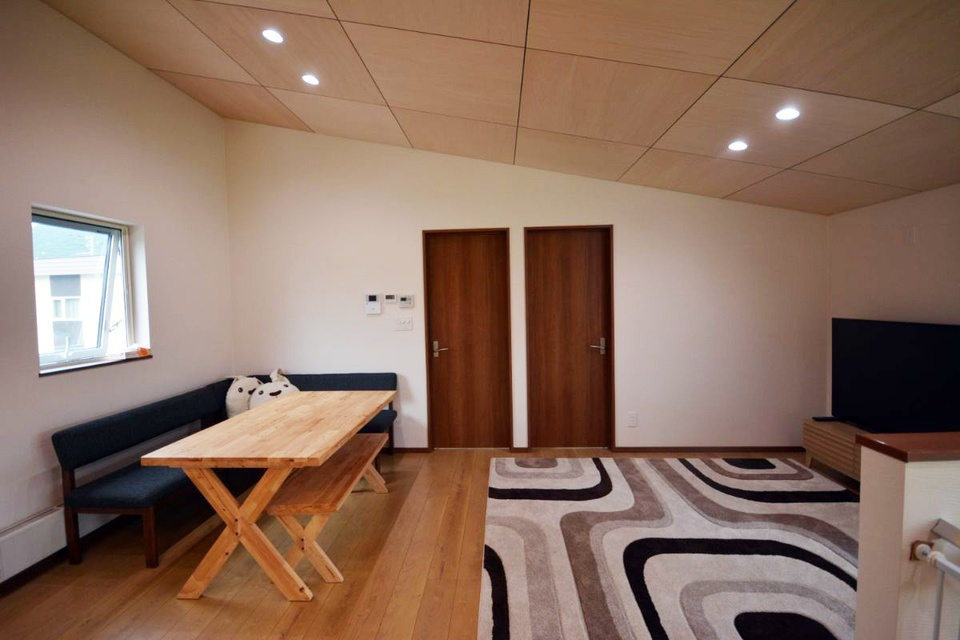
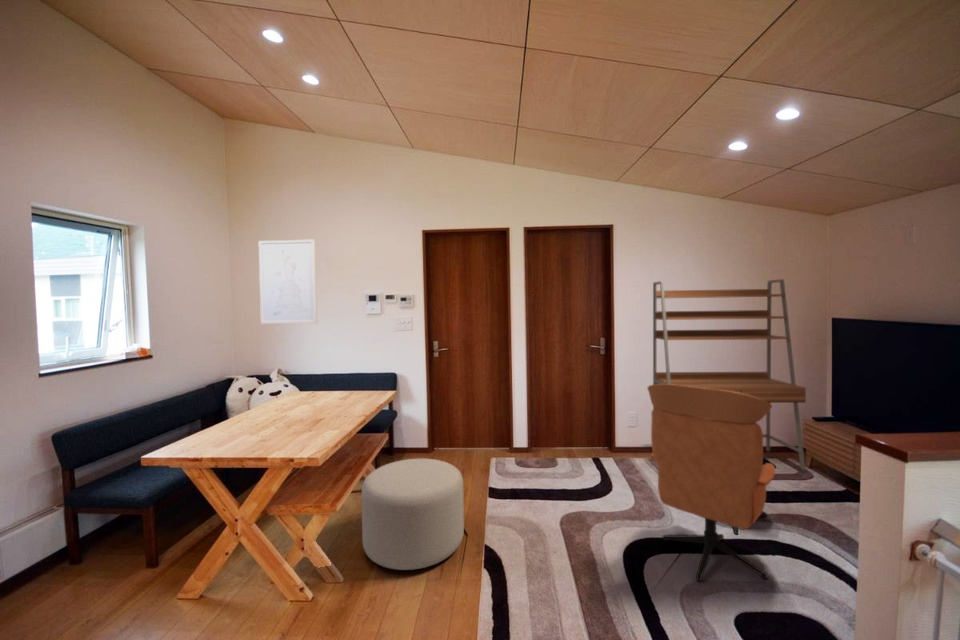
+ ottoman (413, 507)
+ lounge chair (721, 458)
+ wall art (287, 282)
+ shelving unit (725, 372)
